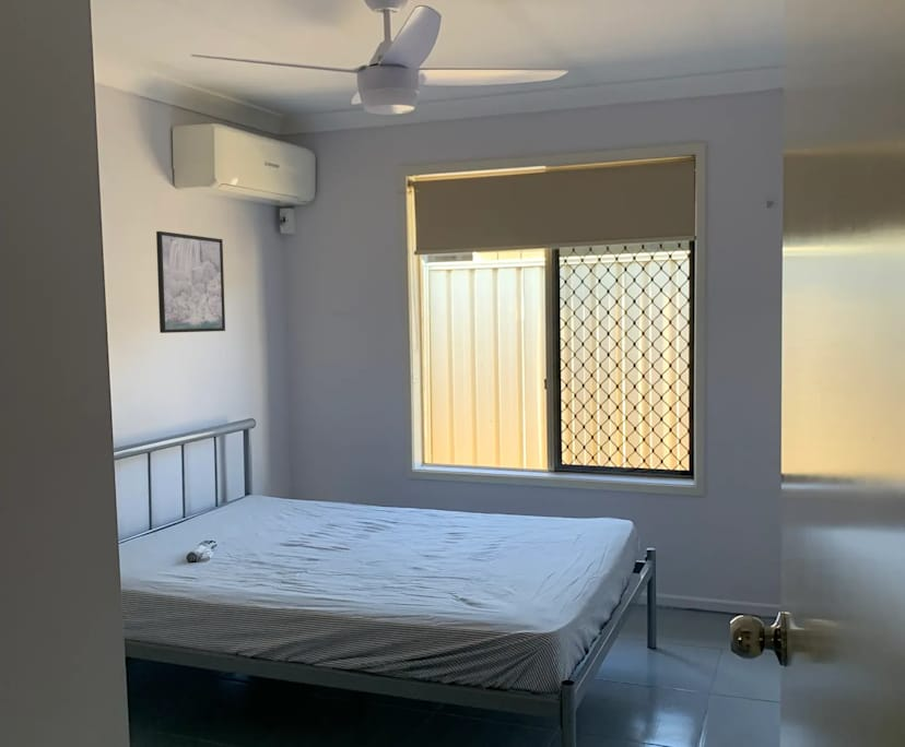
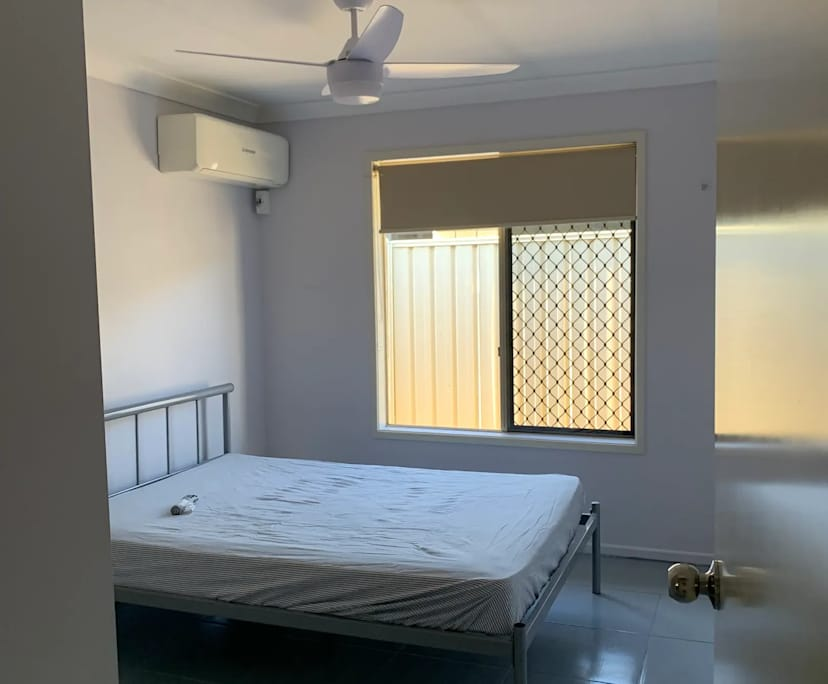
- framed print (192, 283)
